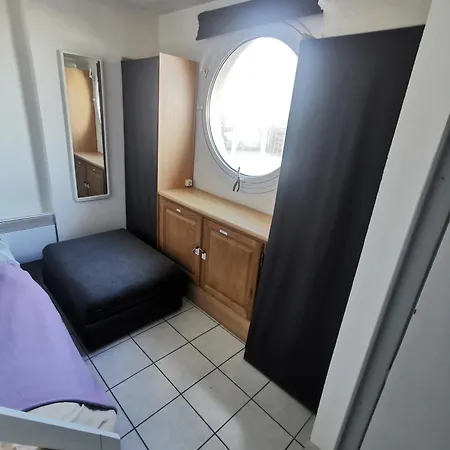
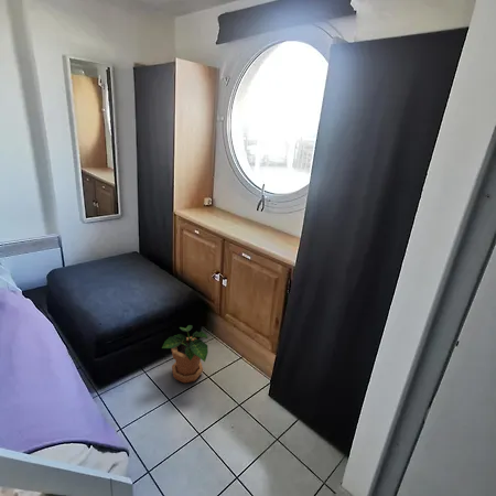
+ potted plant (187, 357)
